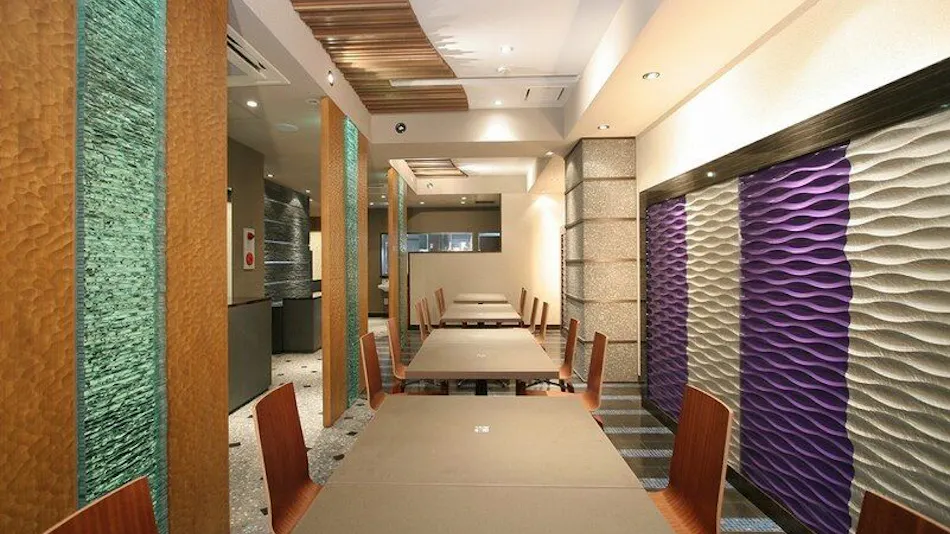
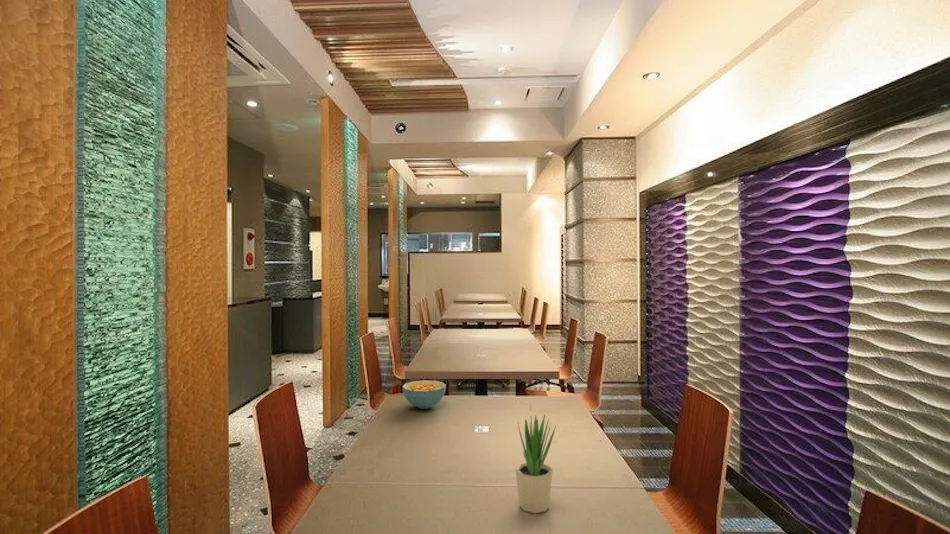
+ cereal bowl (424, 396)
+ potted plant (536, 455)
